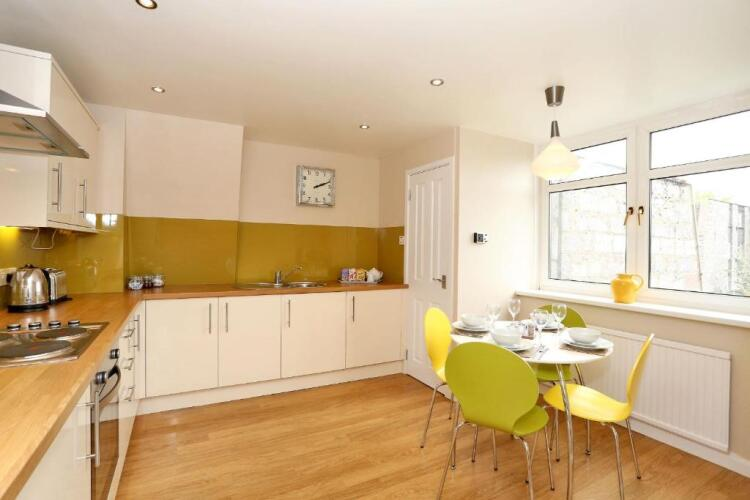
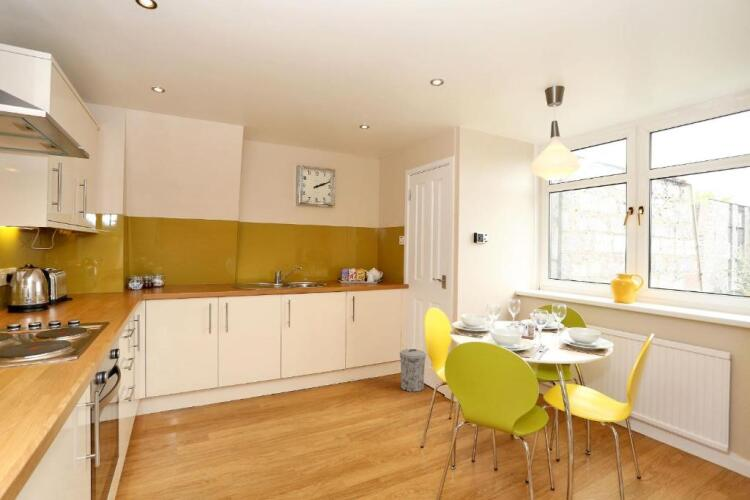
+ trash can (412, 368)
